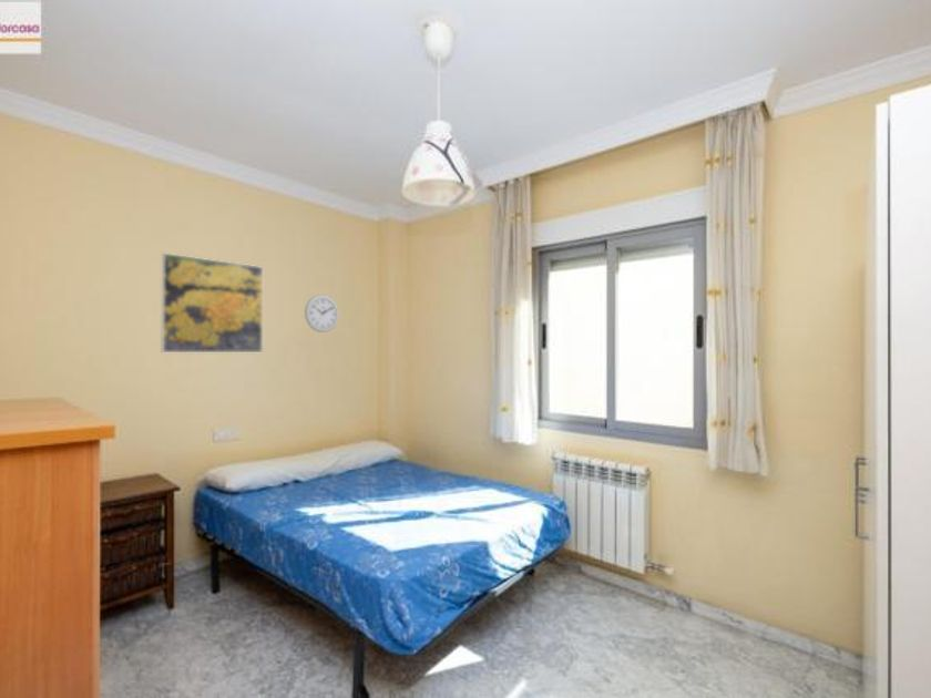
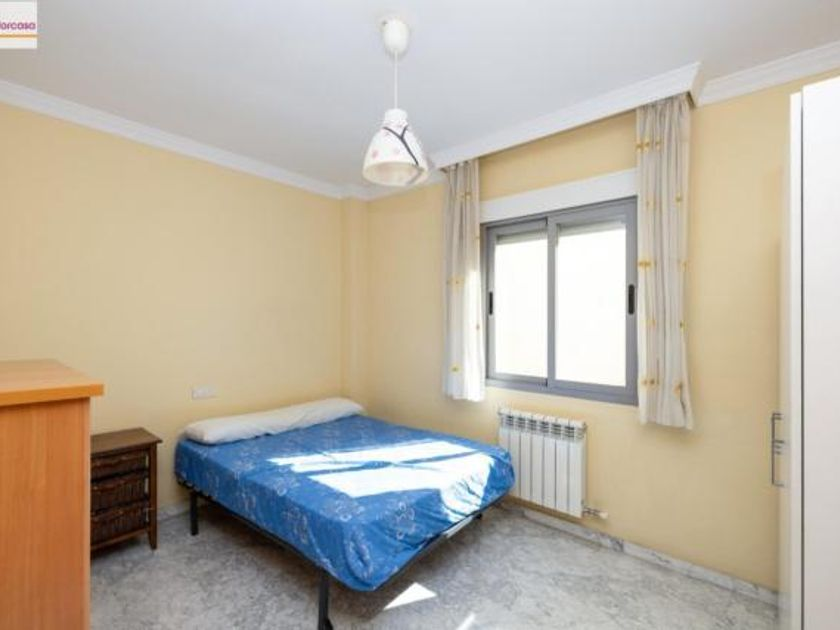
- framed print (215, 306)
- wall clock (323, 314)
